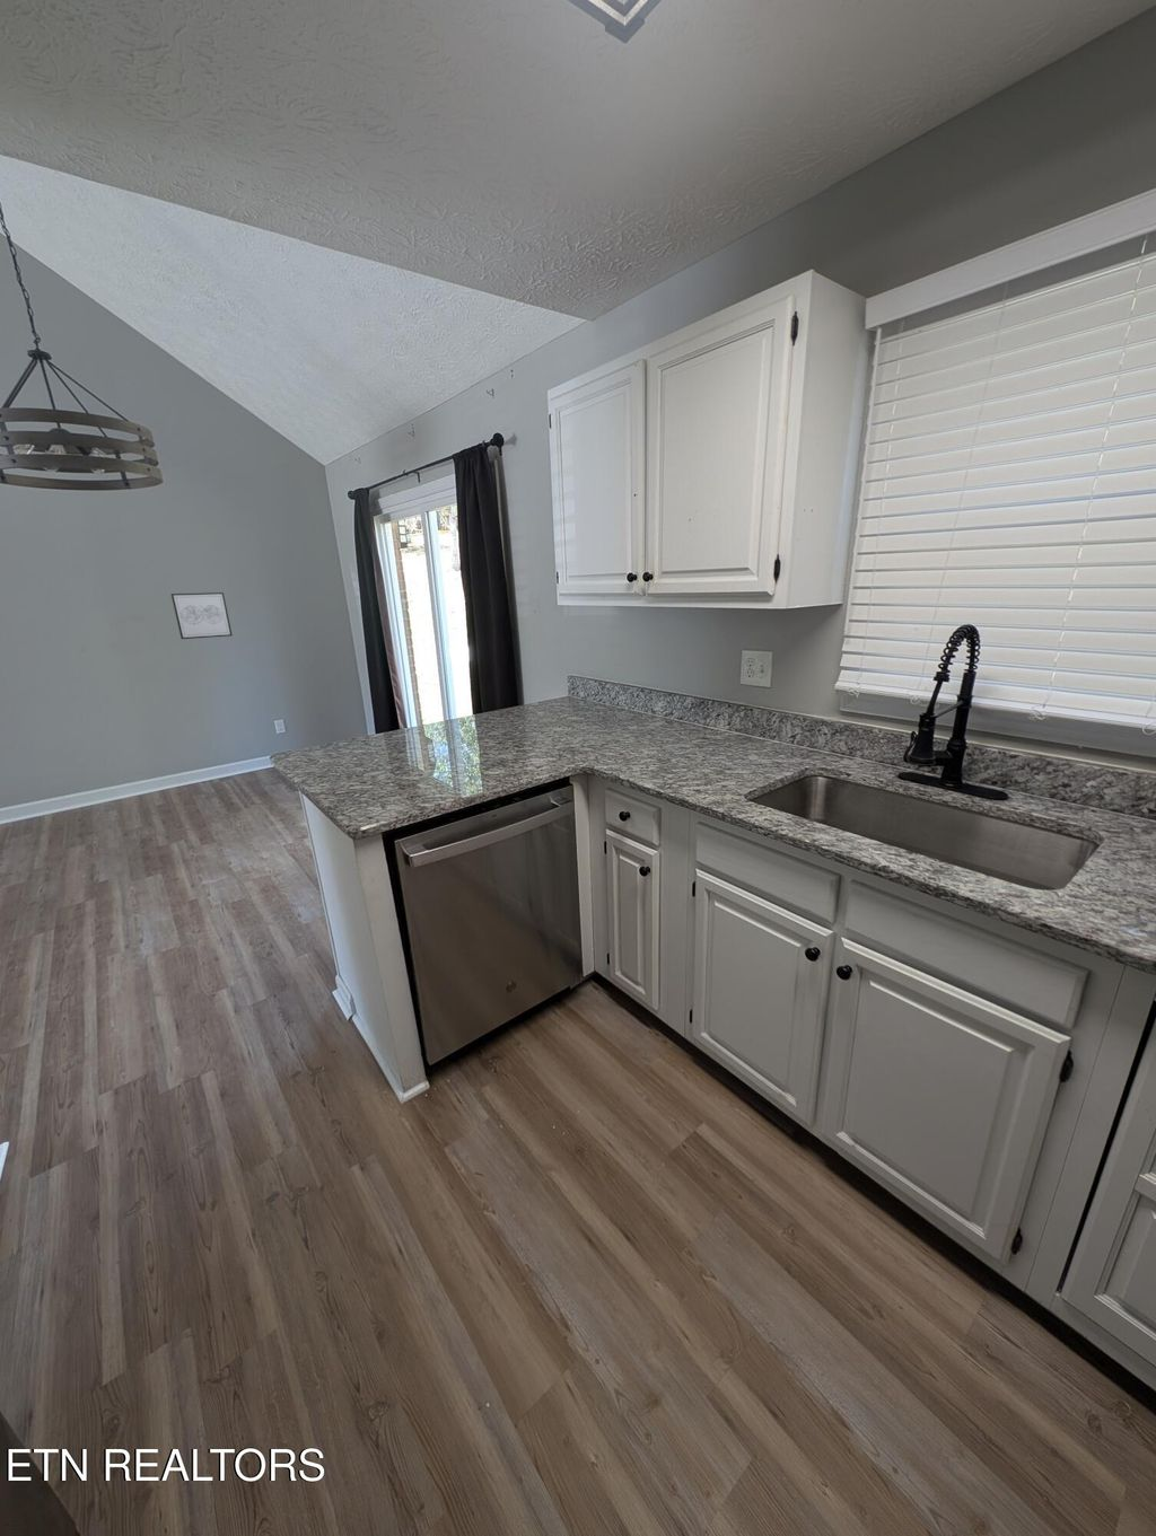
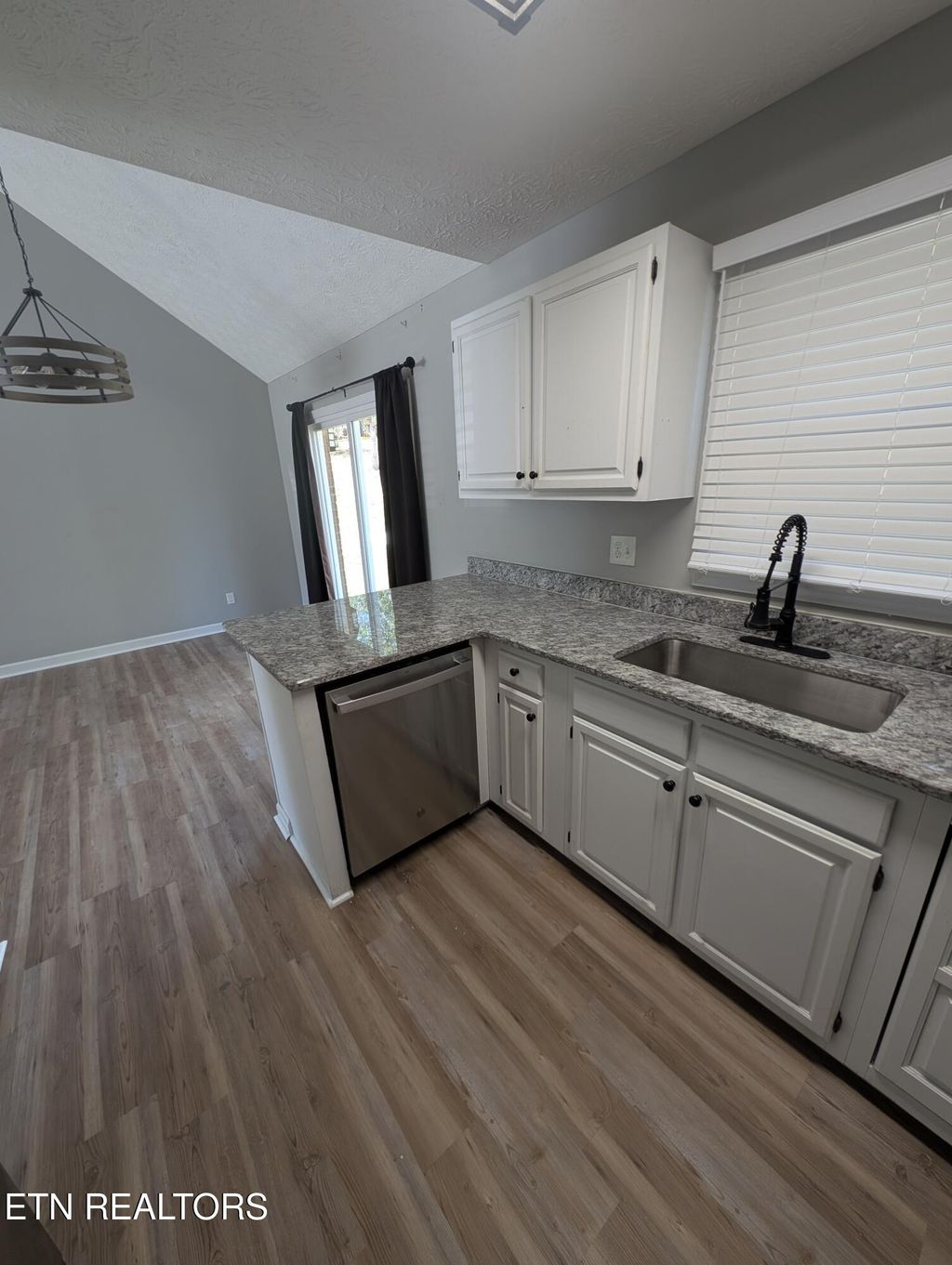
- wall art (202, 616)
